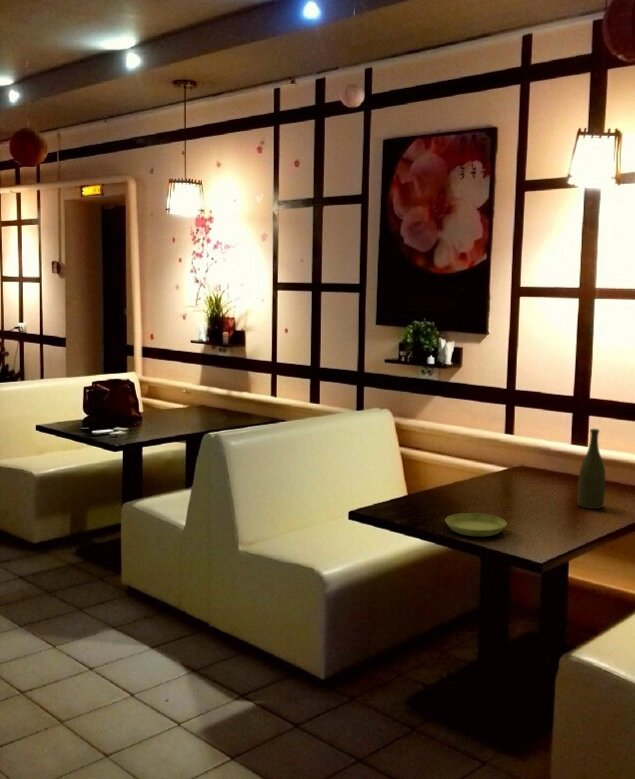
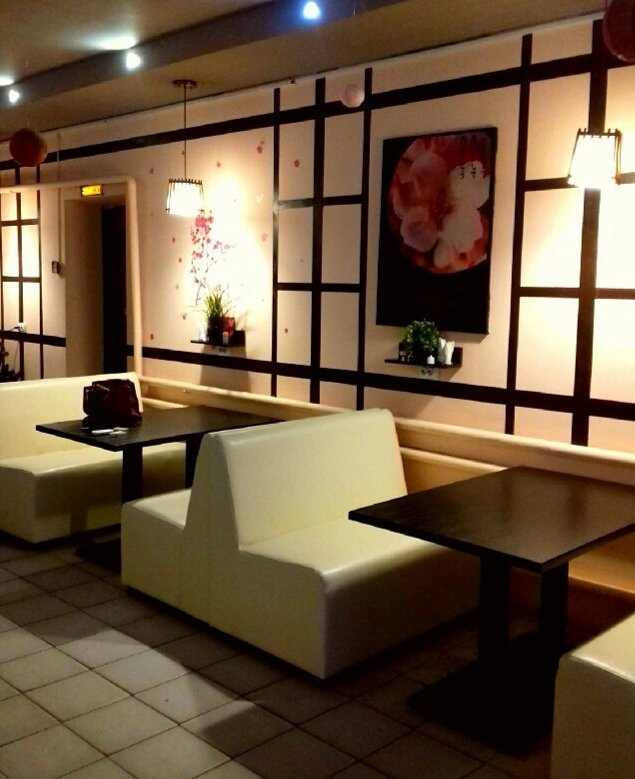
- bottle (592, 467)
- saucer (475, 525)
